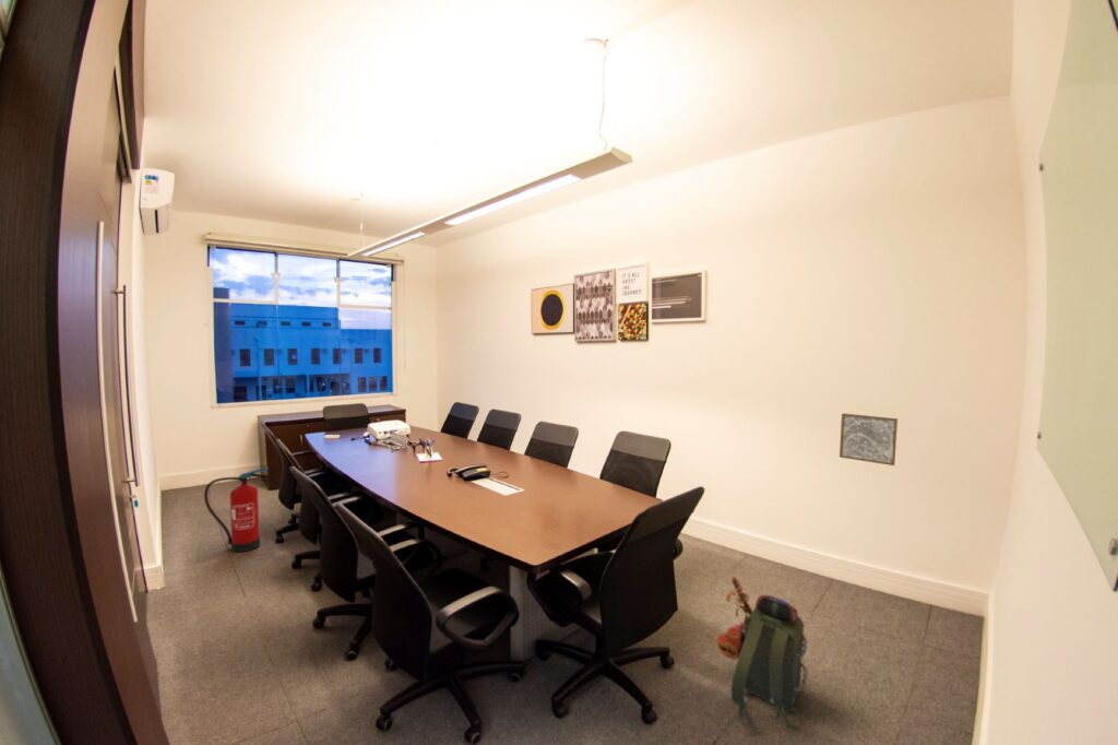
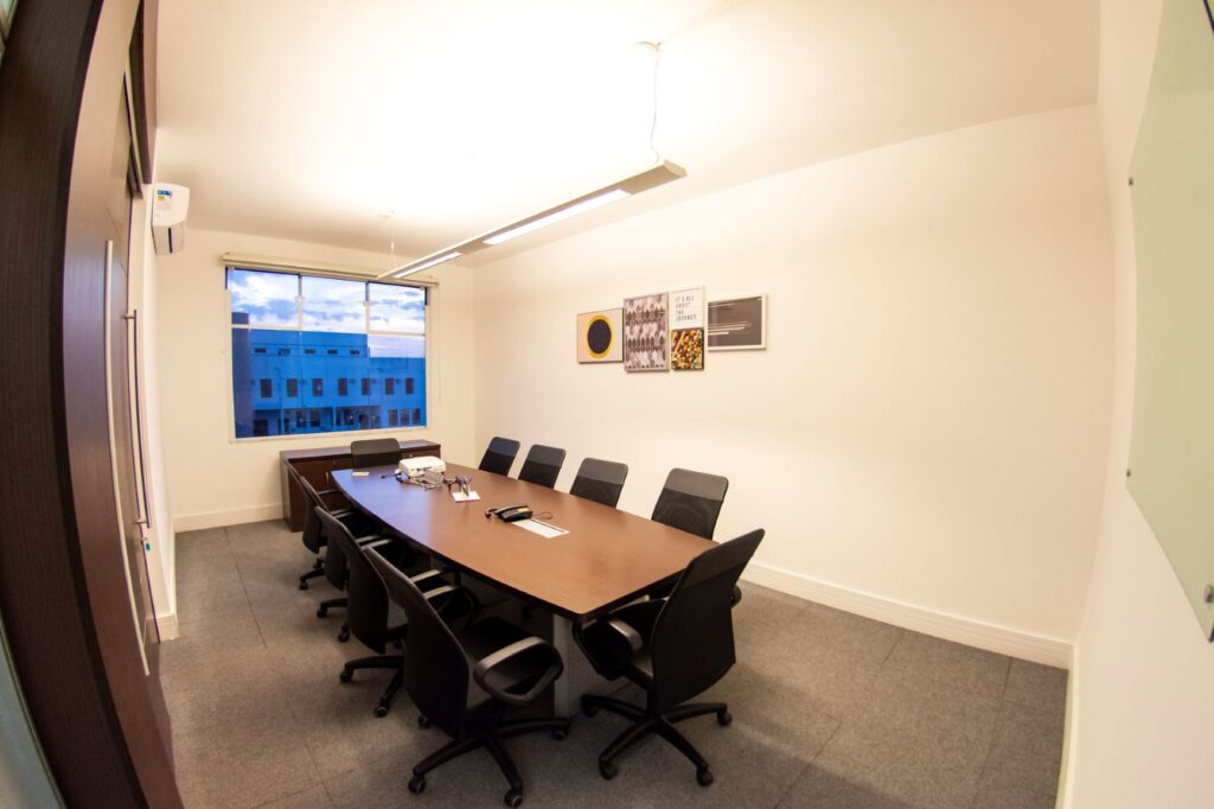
- fire extinguisher (237, 508)
- backpack (759, 639)
- wall art (867, 438)
